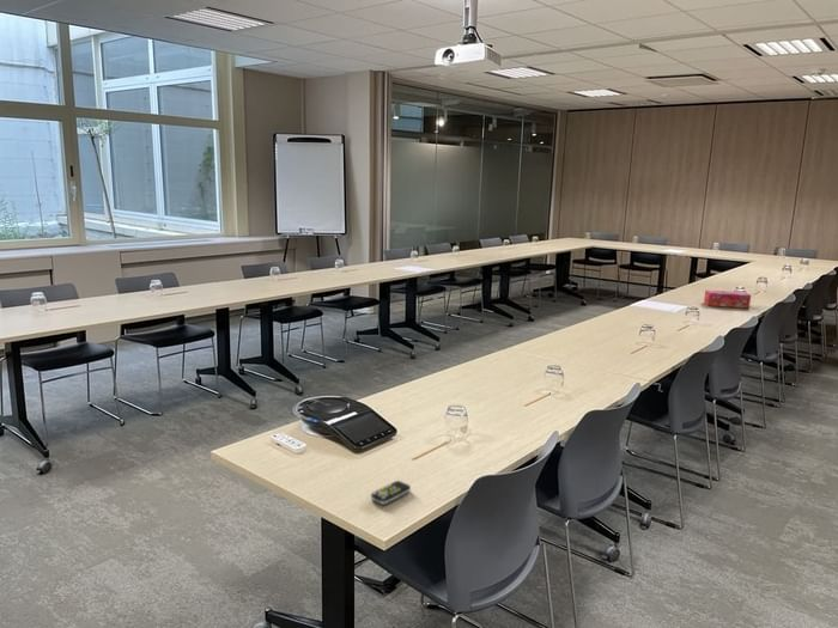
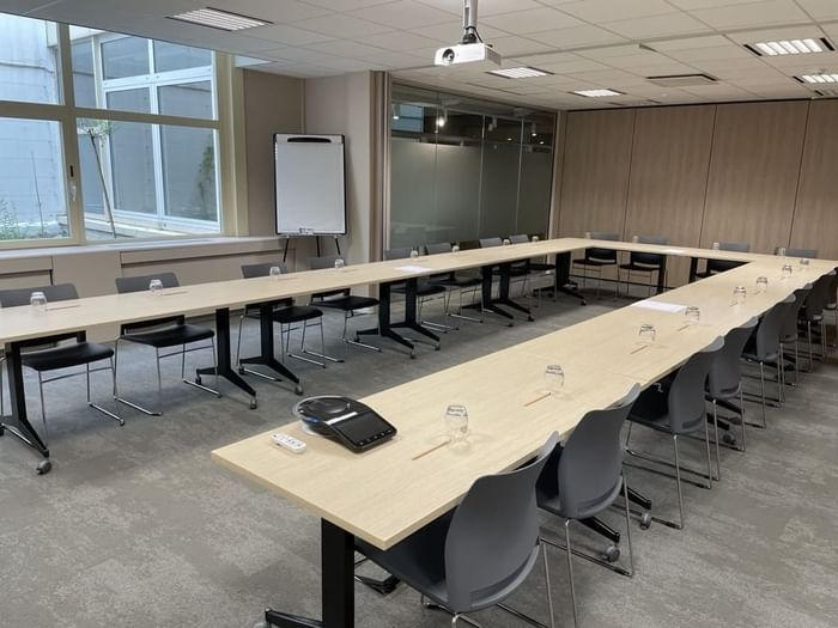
- tissue box (727, 298)
- remote control (390, 492)
